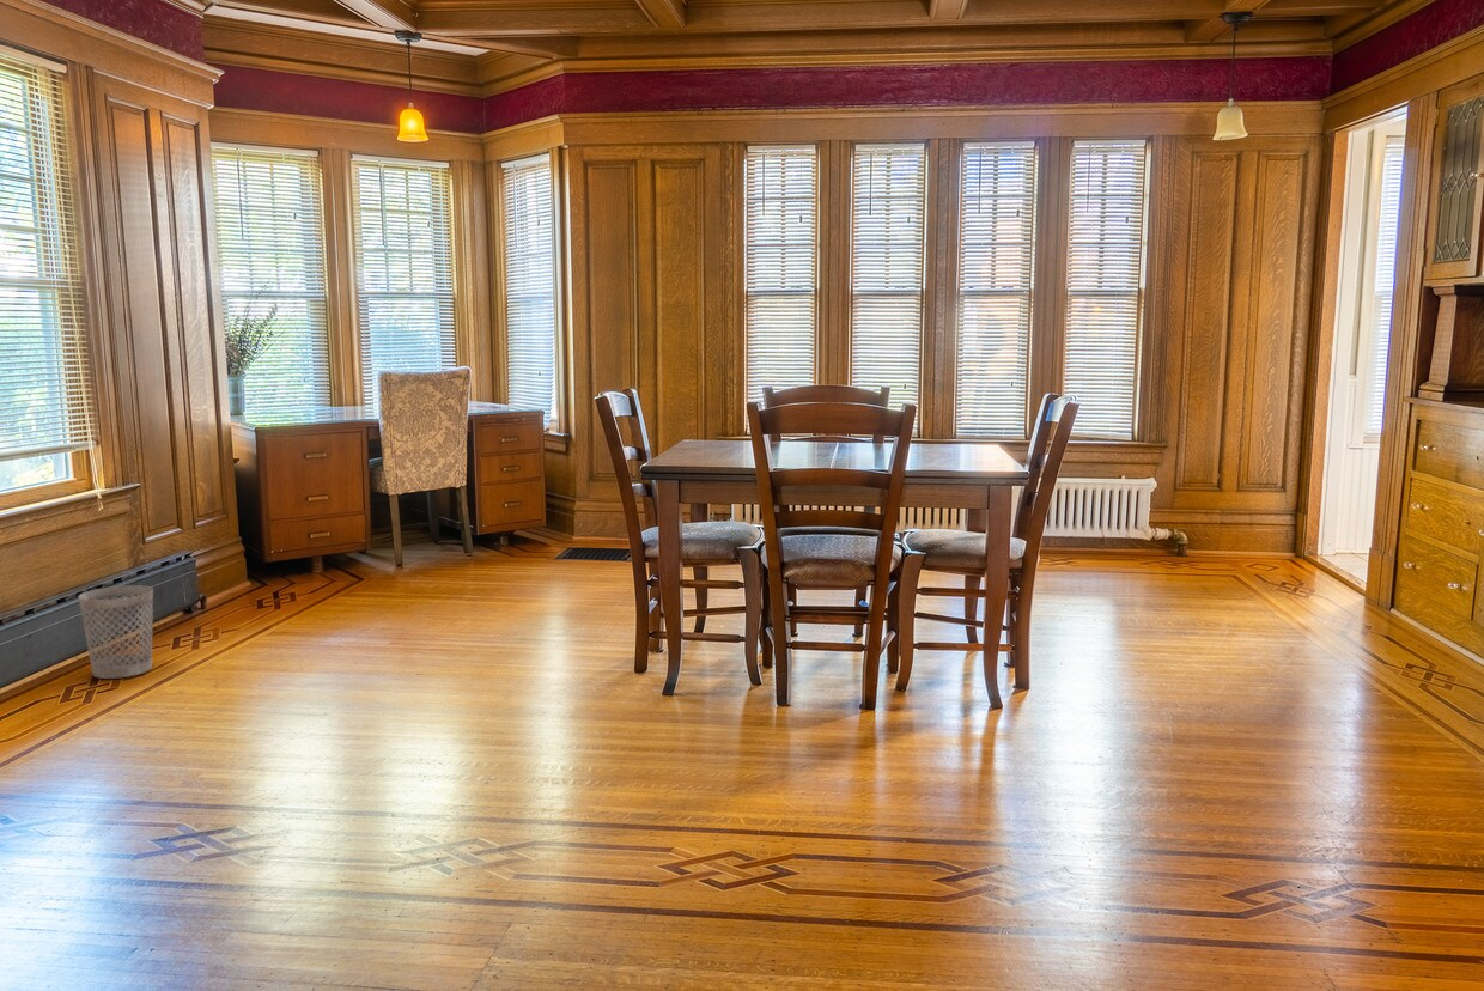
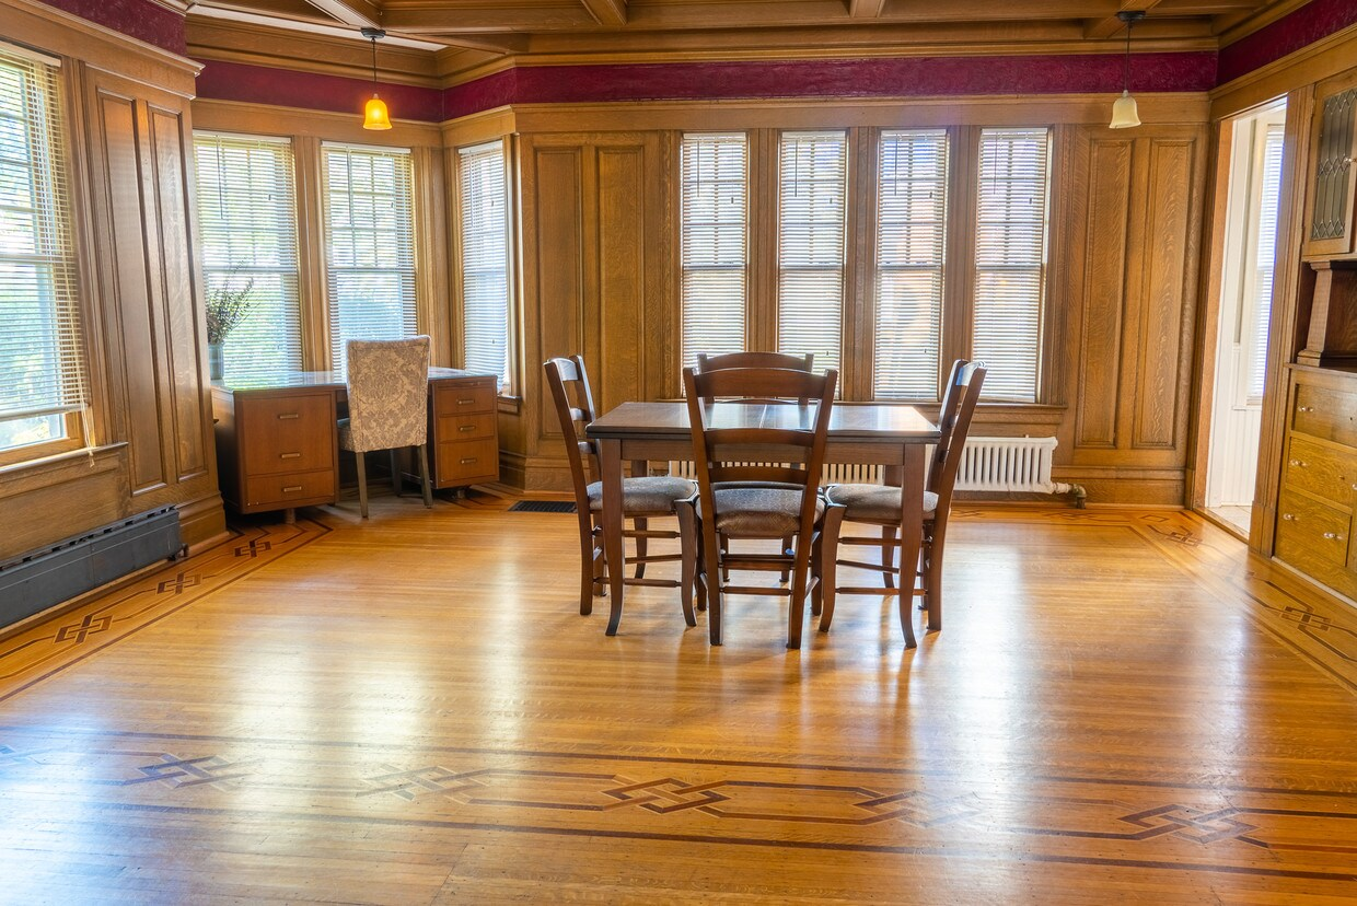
- wastebasket (118, 632)
